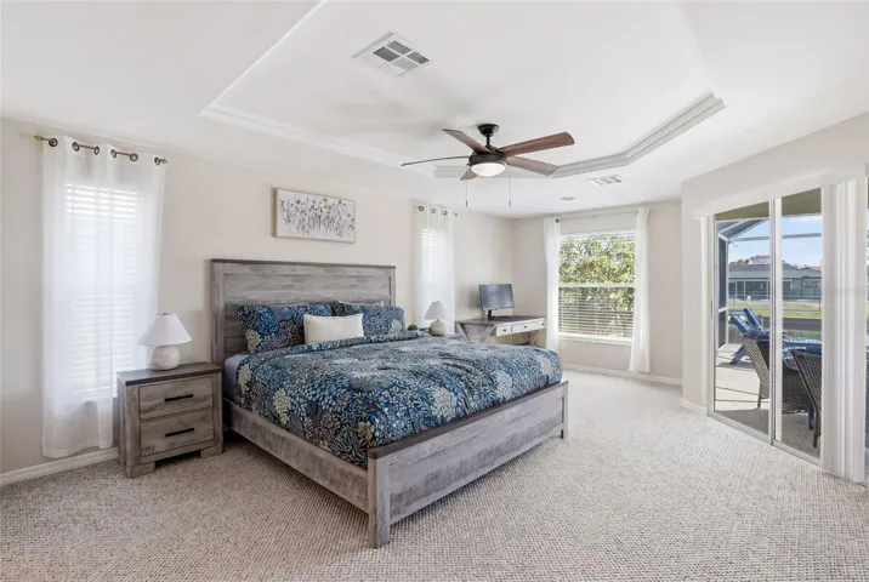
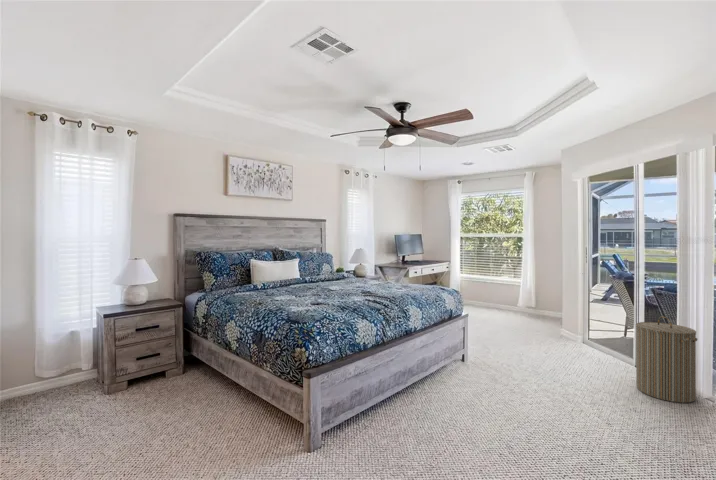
+ laundry hamper (664, 354)
